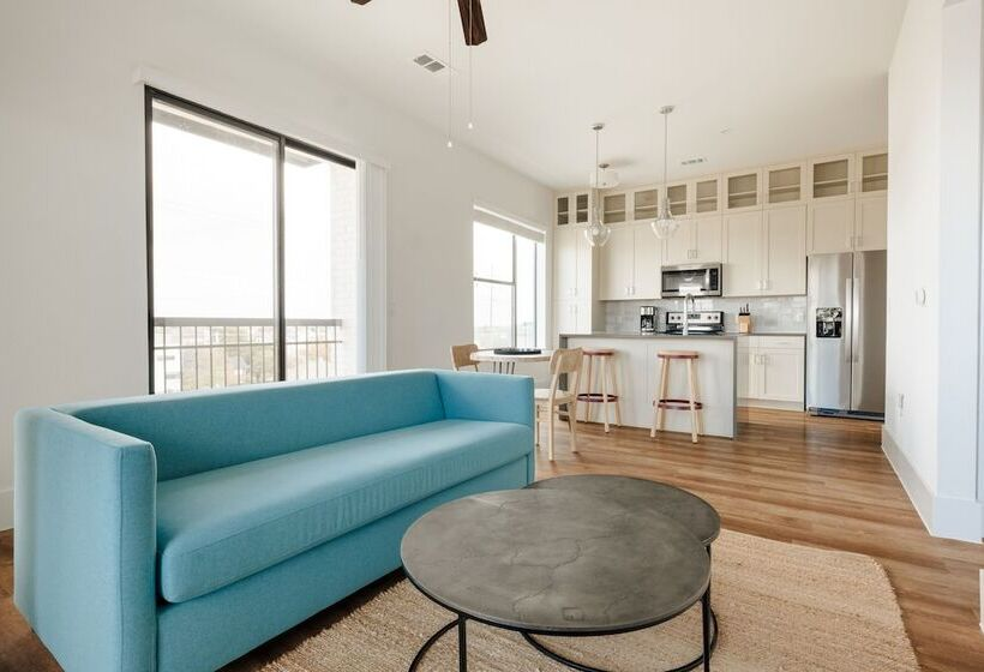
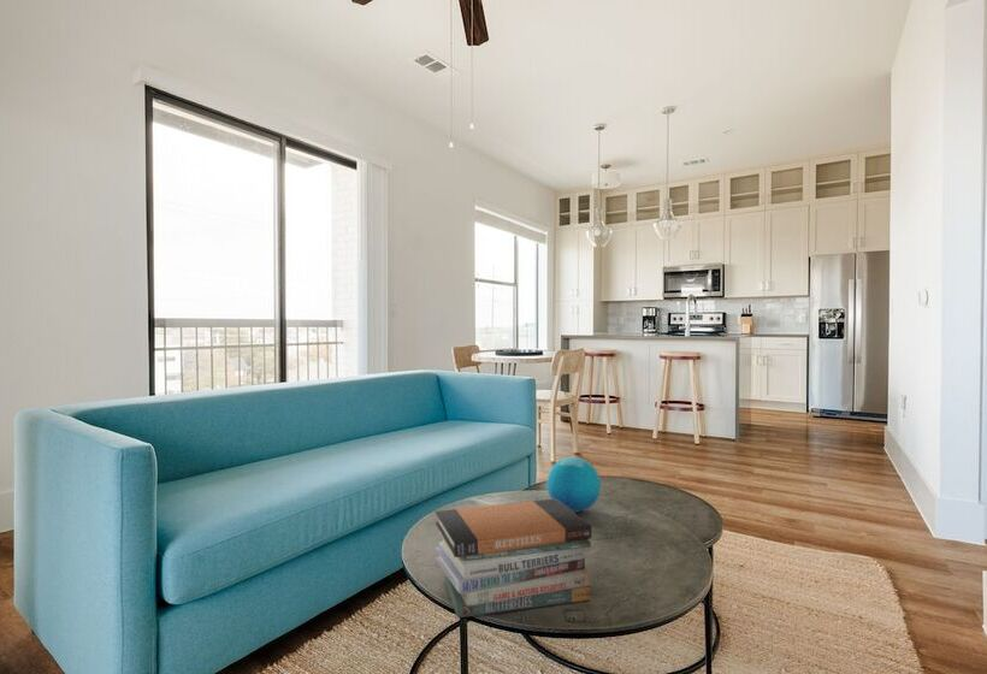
+ decorative orb (573, 484)
+ book stack (510, 552)
